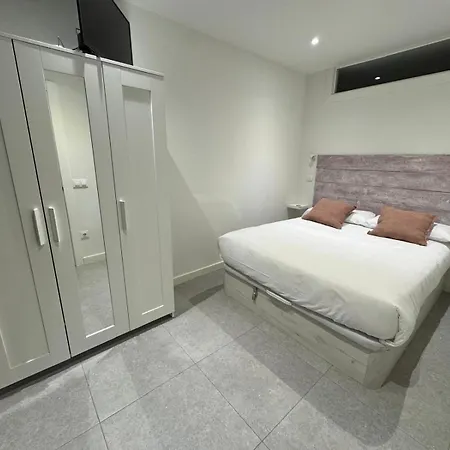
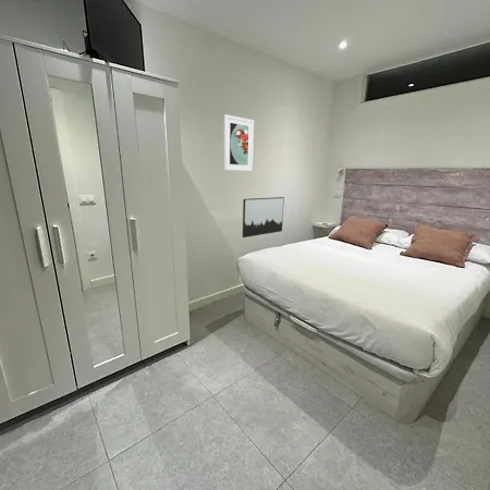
+ wall art (264, 216)
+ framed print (238, 145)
